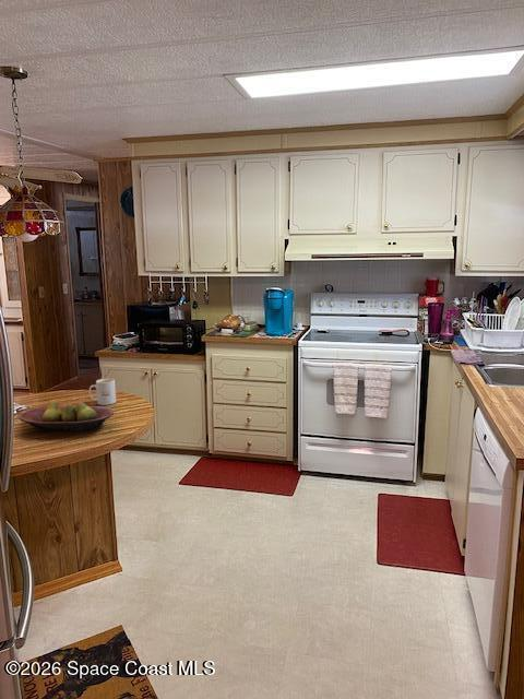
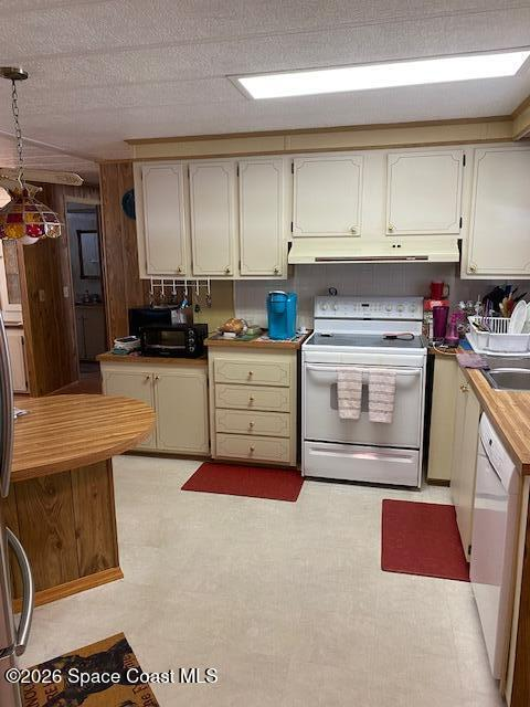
- mug (102, 391)
- fruit bowl (67, 414)
